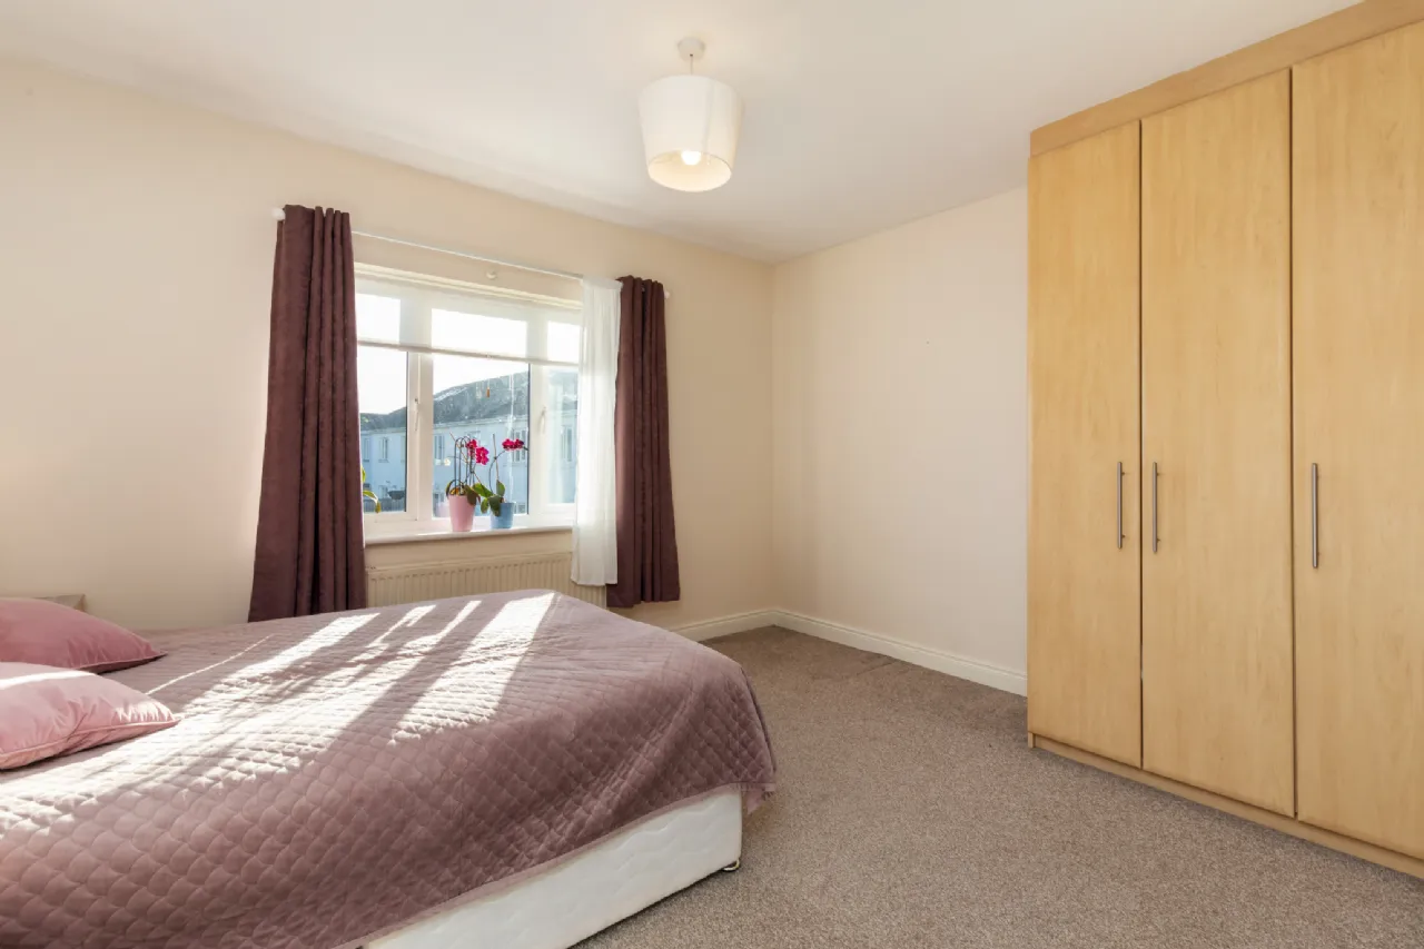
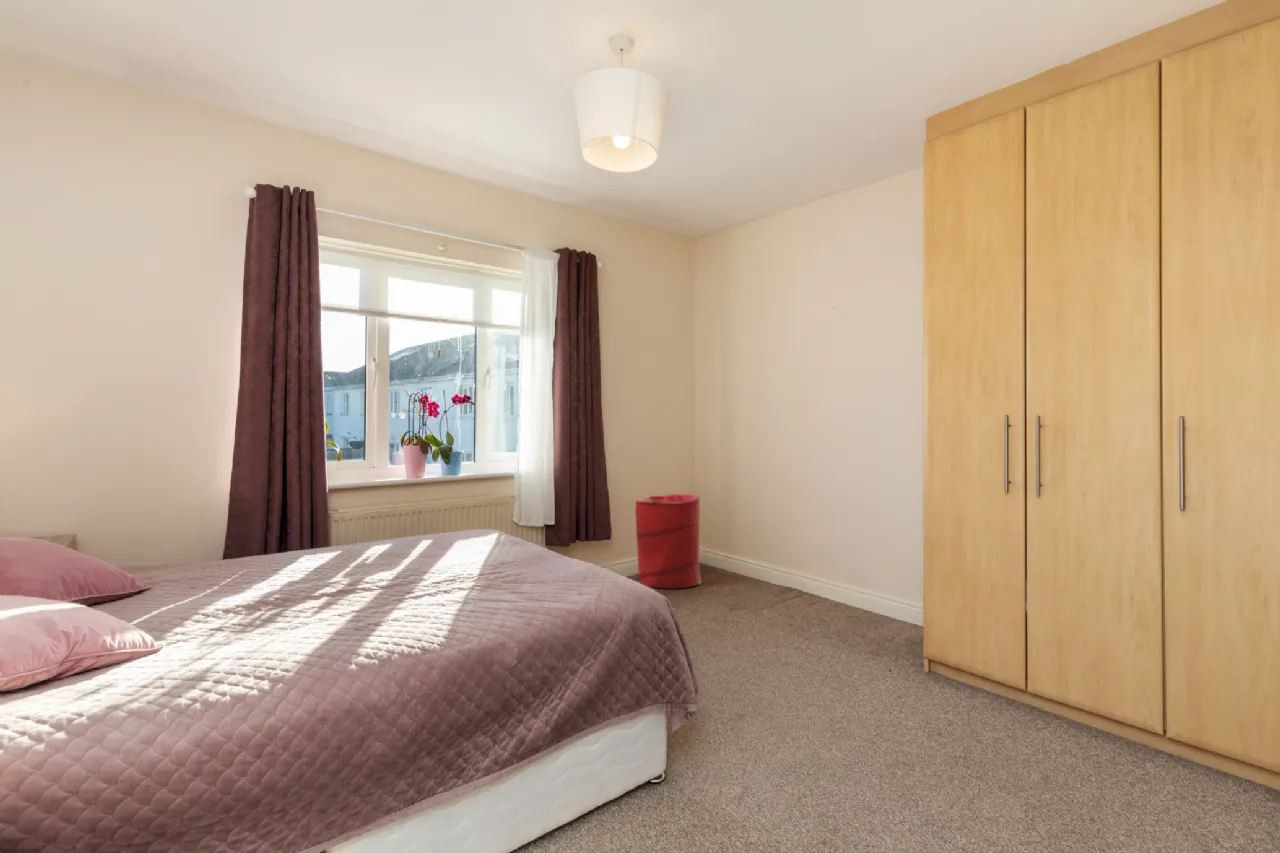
+ laundry hamper (667, 537)
